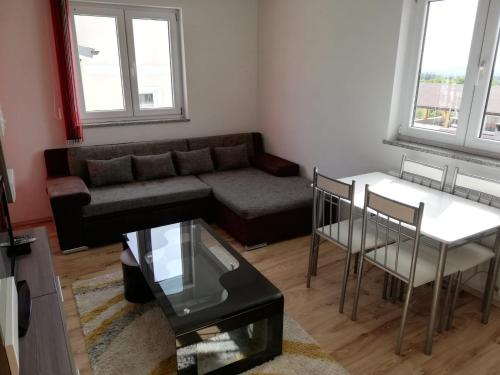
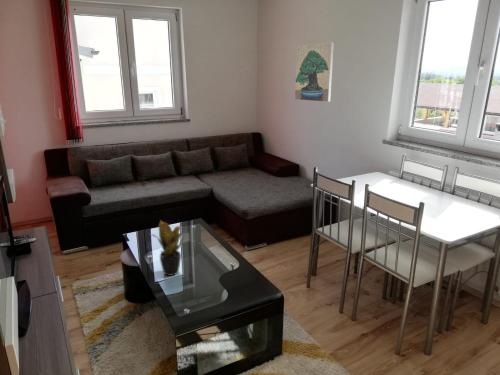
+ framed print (313, 73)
+ potted plant (171, 245)
